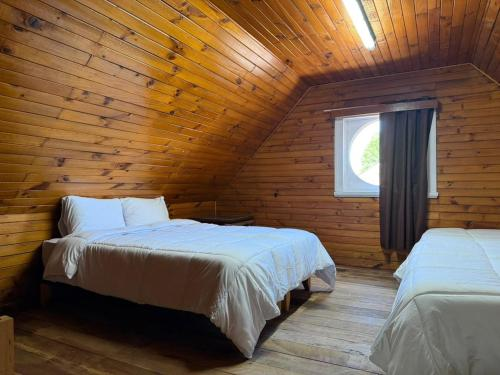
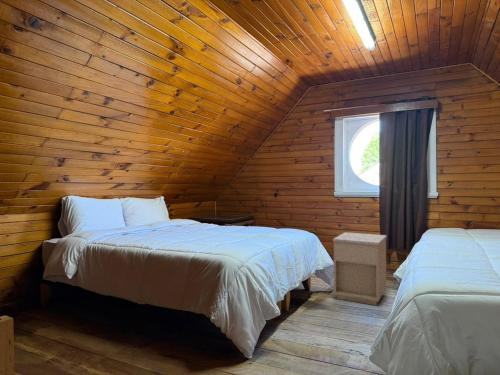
+ nightstand (360, 266)
